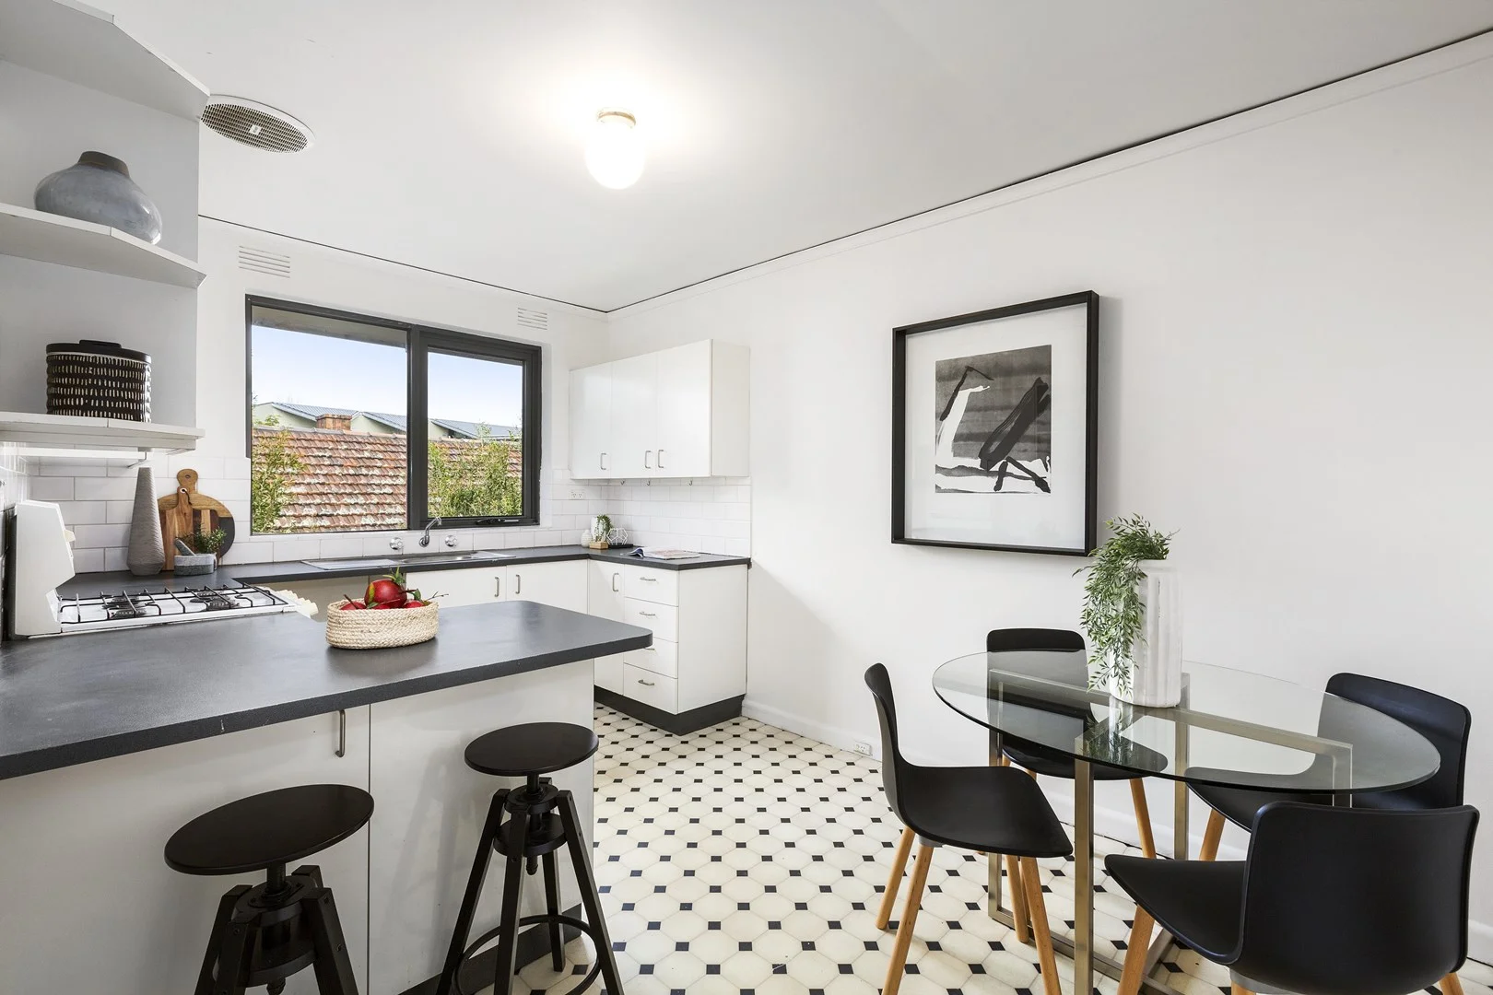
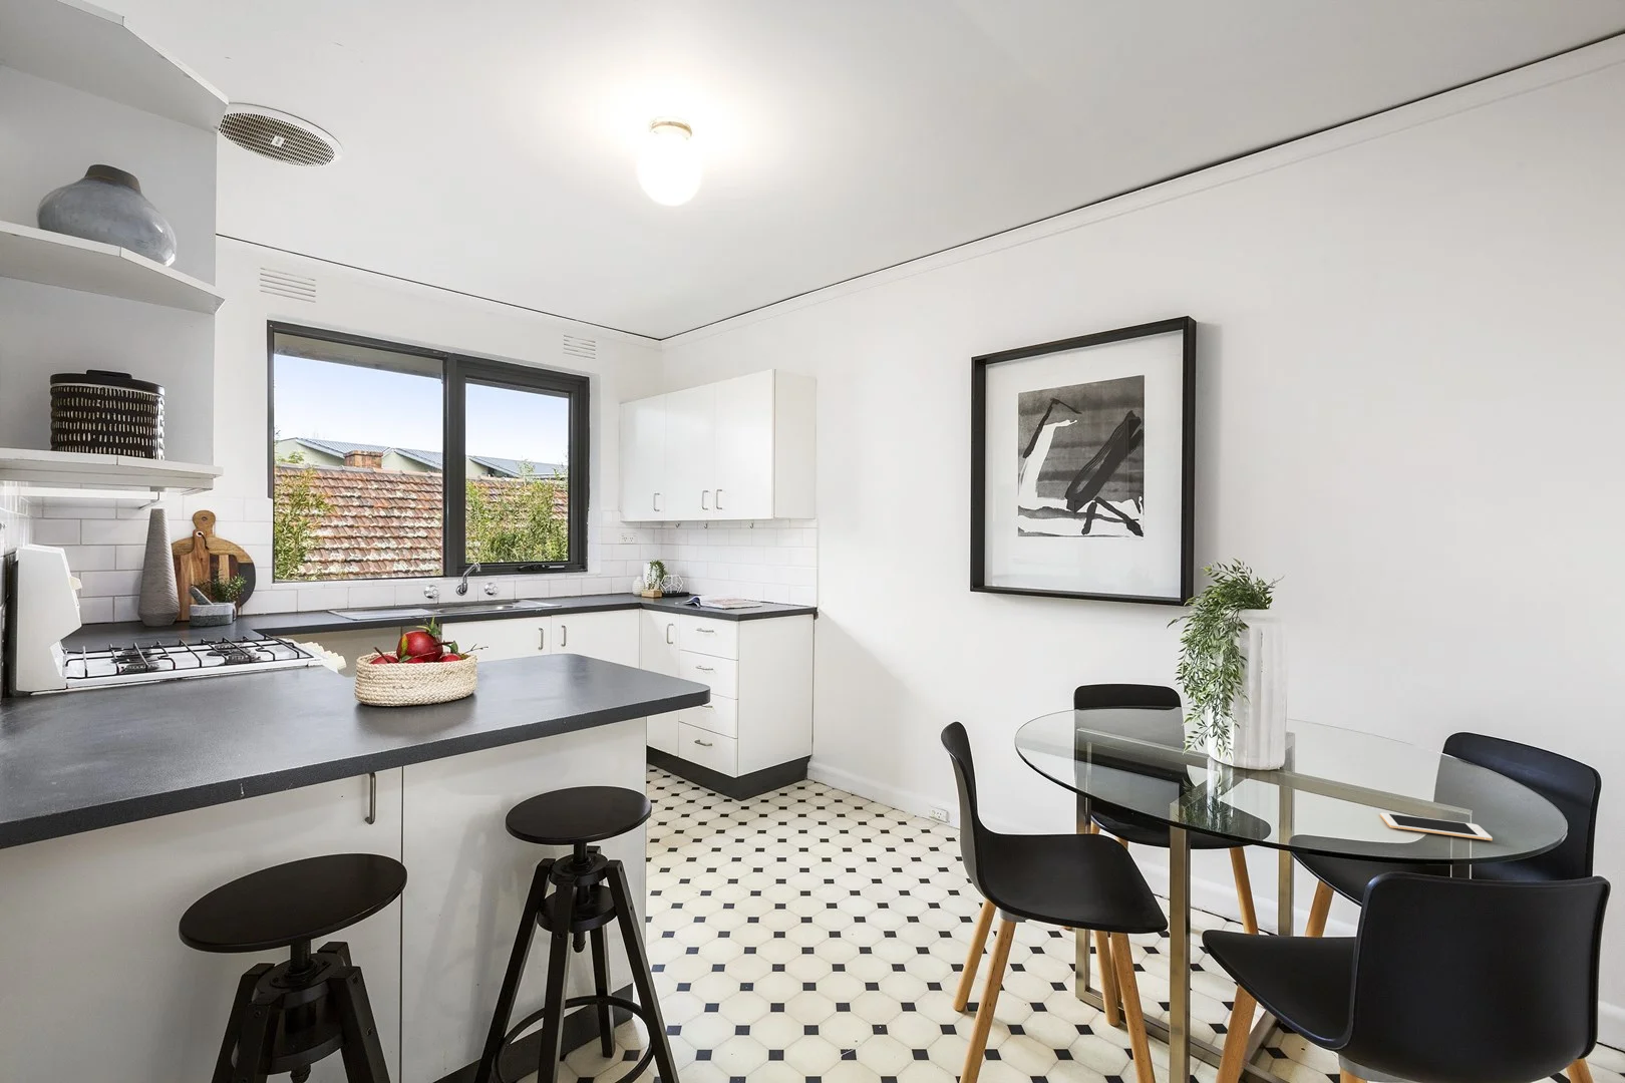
+ cell phone (1434, 826)
